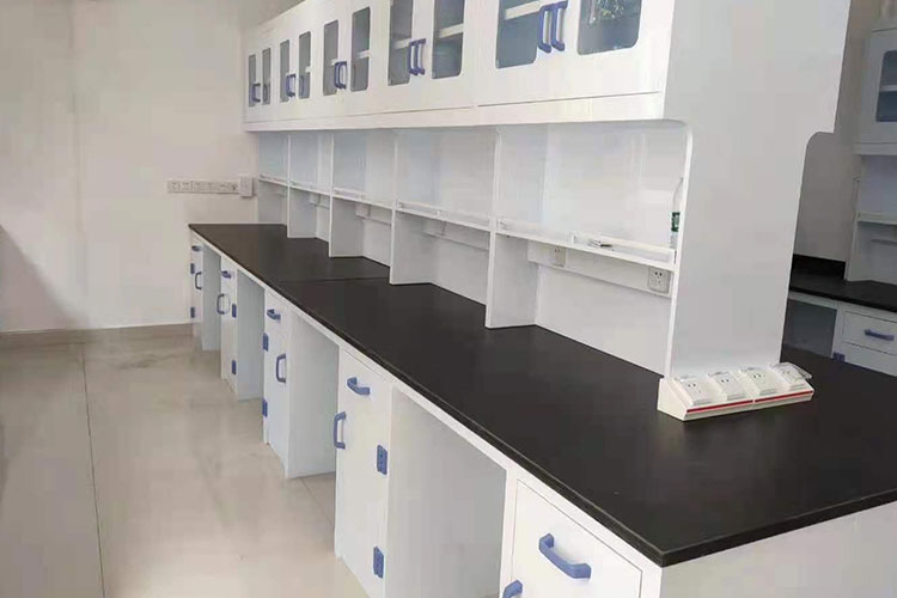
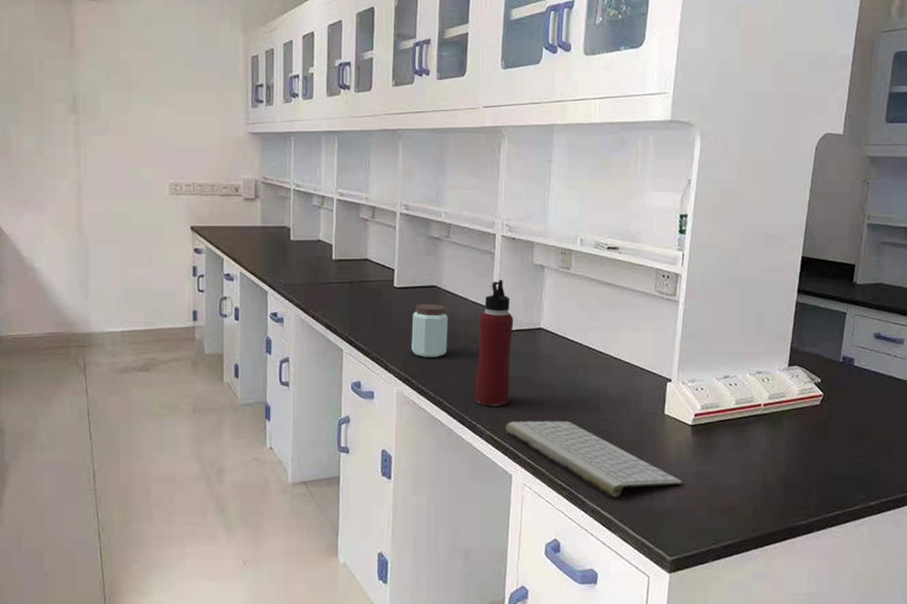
+ peanut butter (429, 330)
+ water bottle (495, 341)
+ keyboard (587, 451)
